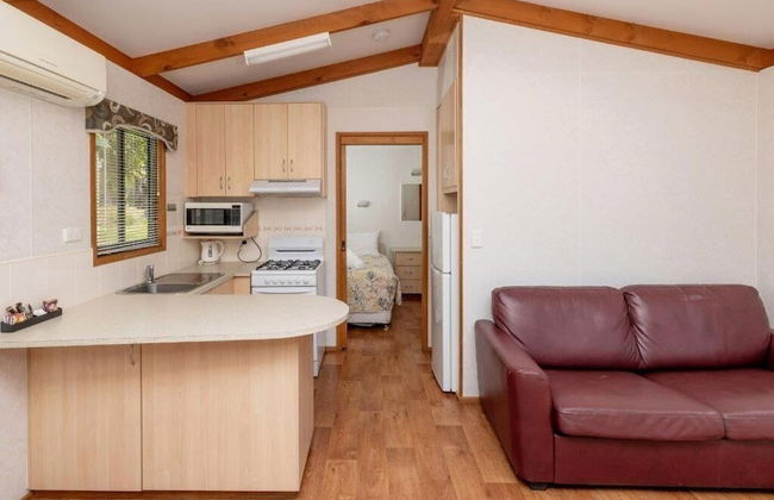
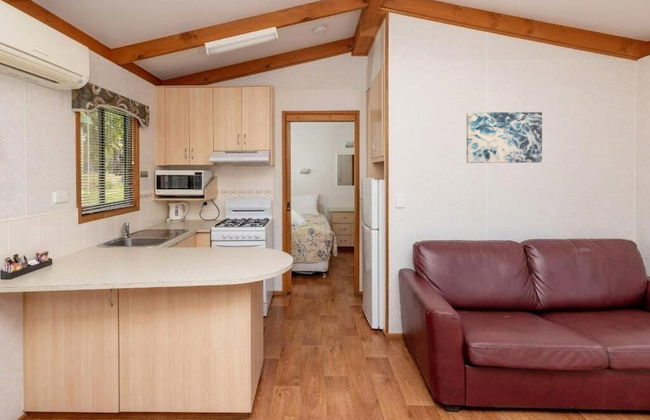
+ wall art (504, 137)
